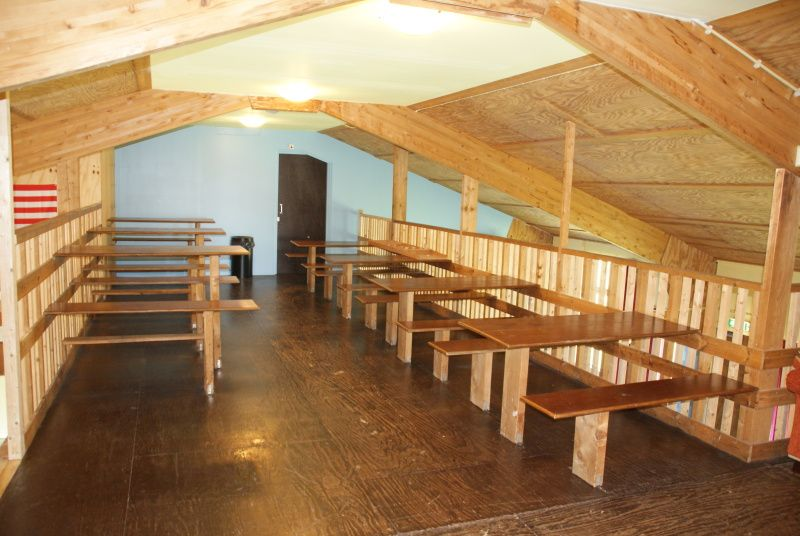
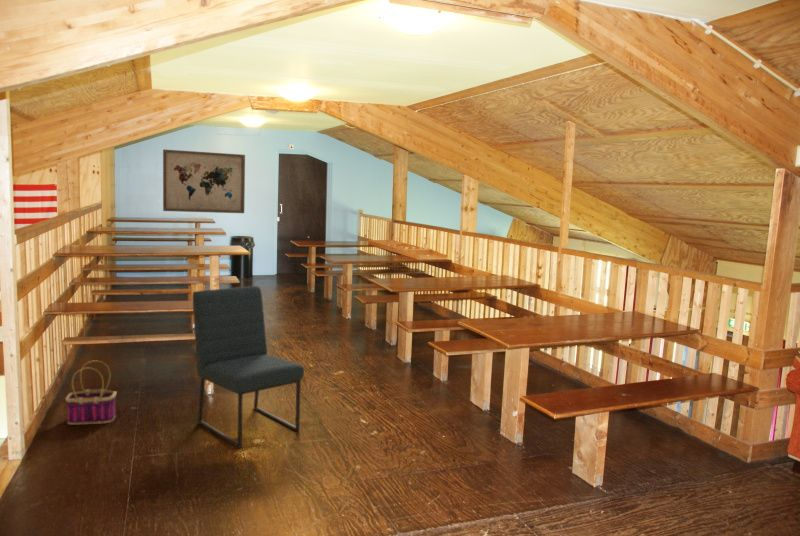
+ chair (247, 360)
+ wall art (204, 182)
+ basket (91, 392)
